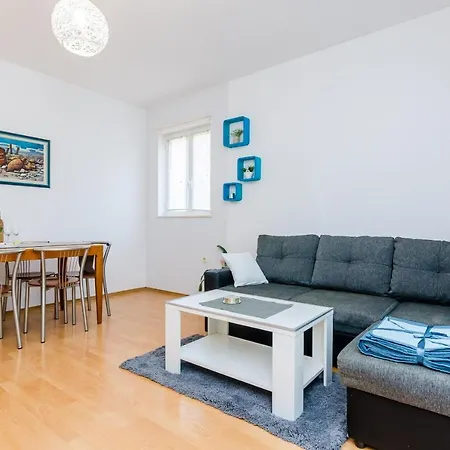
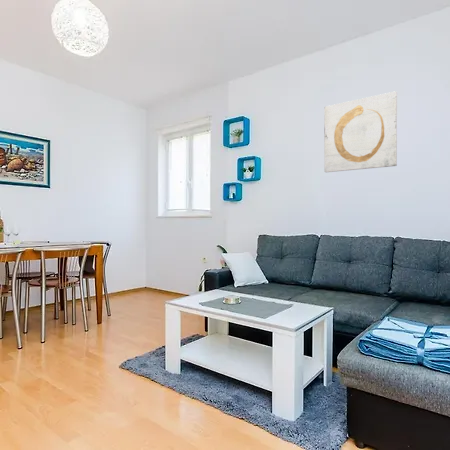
+ wall art (358, 134)
